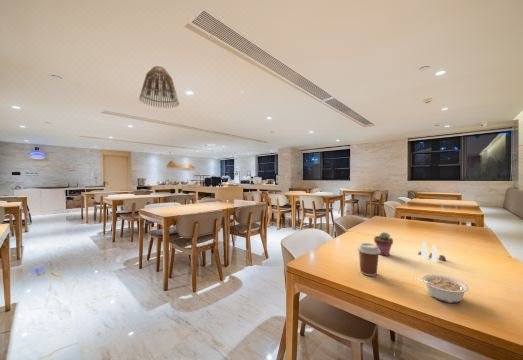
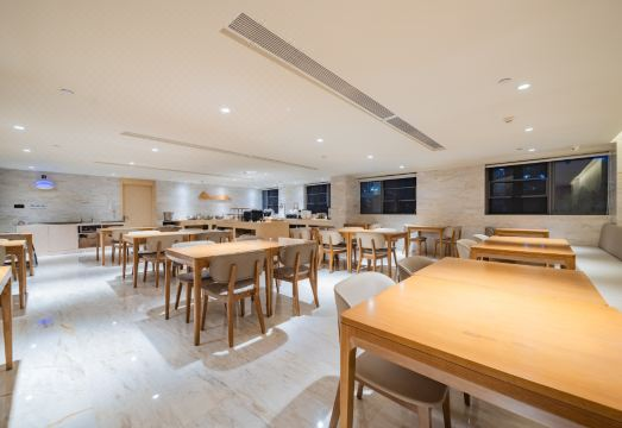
- lamp shade (160, 85)
- salt and pepper shaker set (432, 250)
- coffee cup (368, 258)
- potted succulent (383, 242)
- legume (443, 288)
